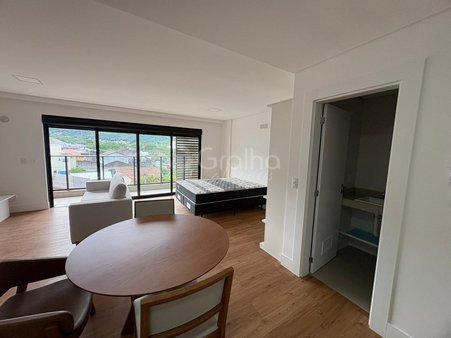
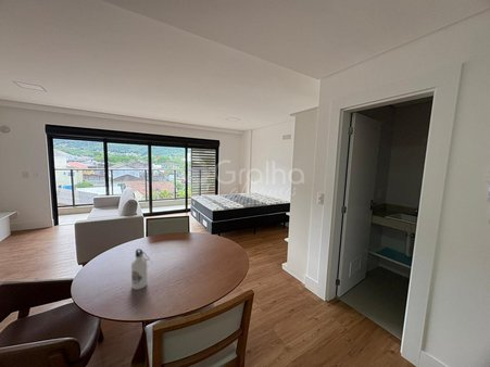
+ water bottle (142, 267)
